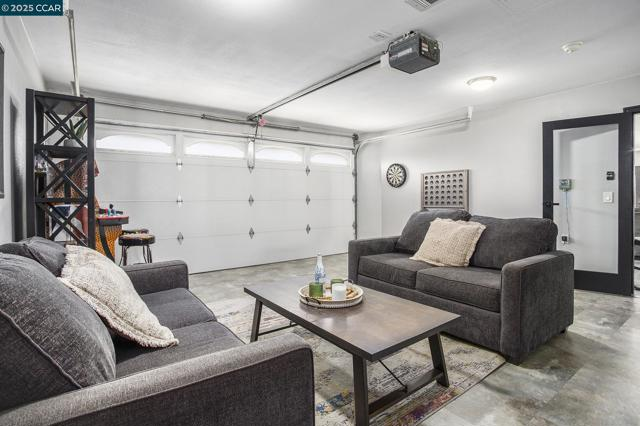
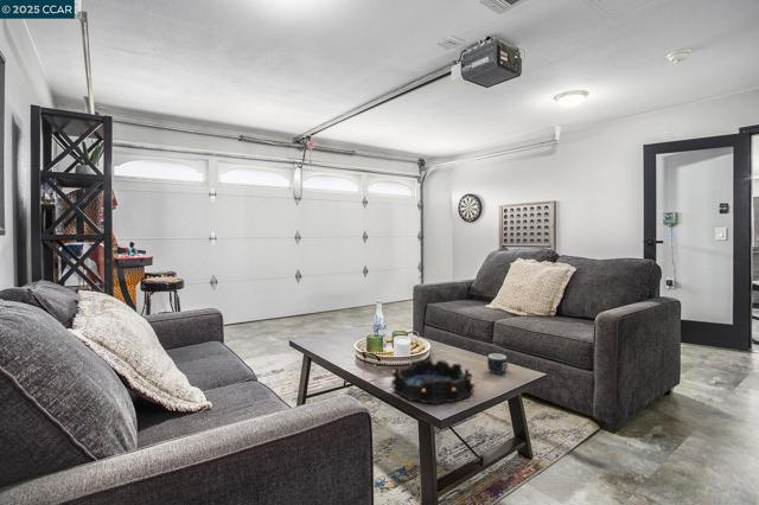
+ mug (498, 363)
+ decorative bowl (432, 377)
